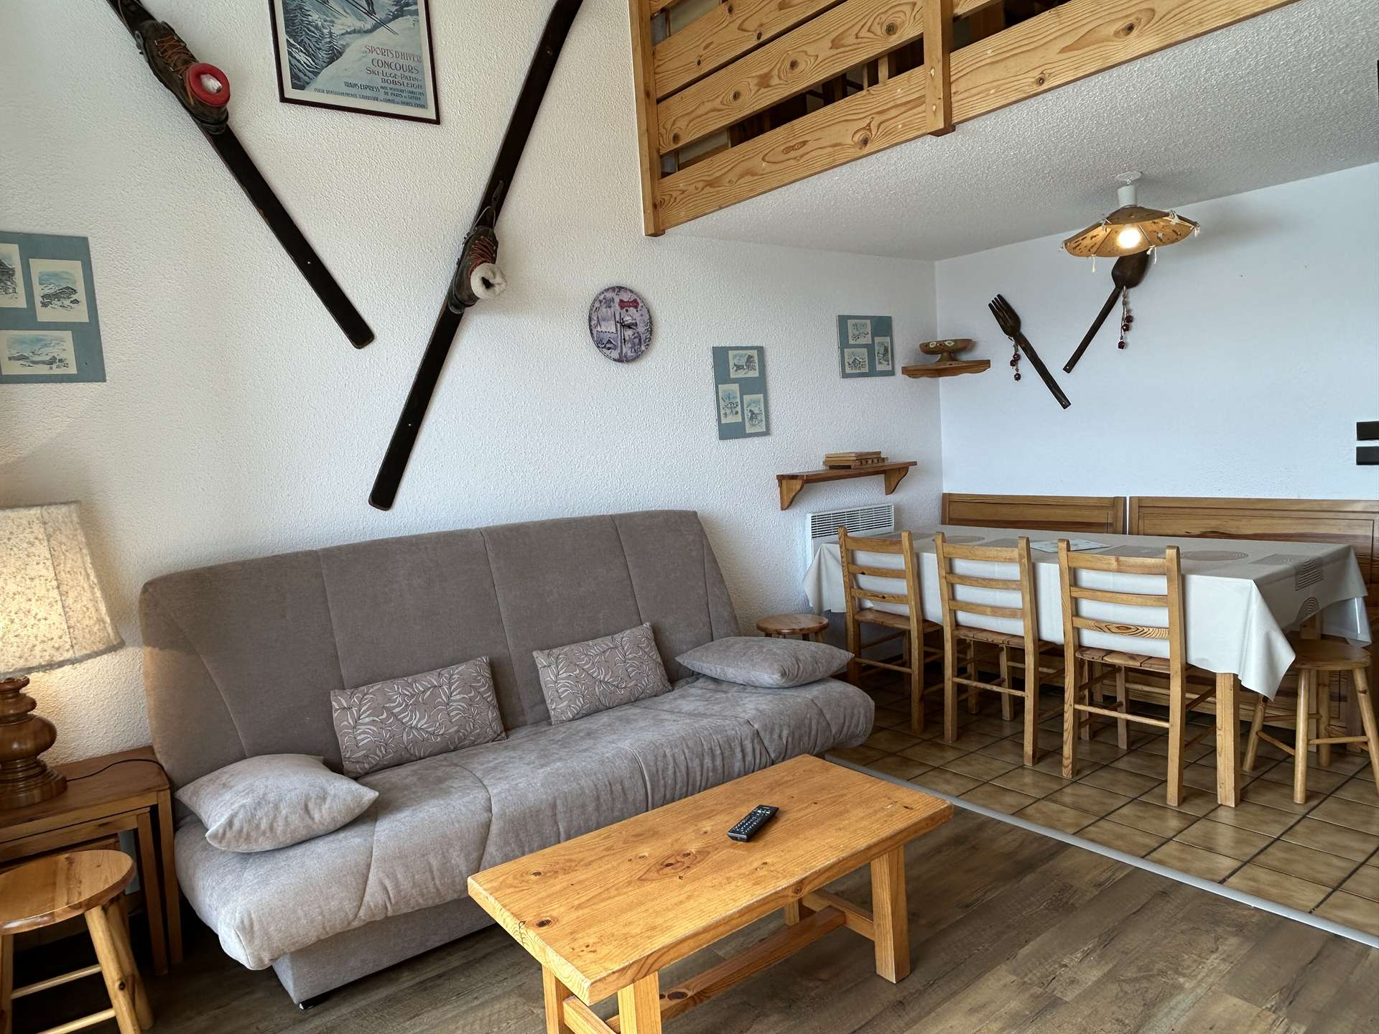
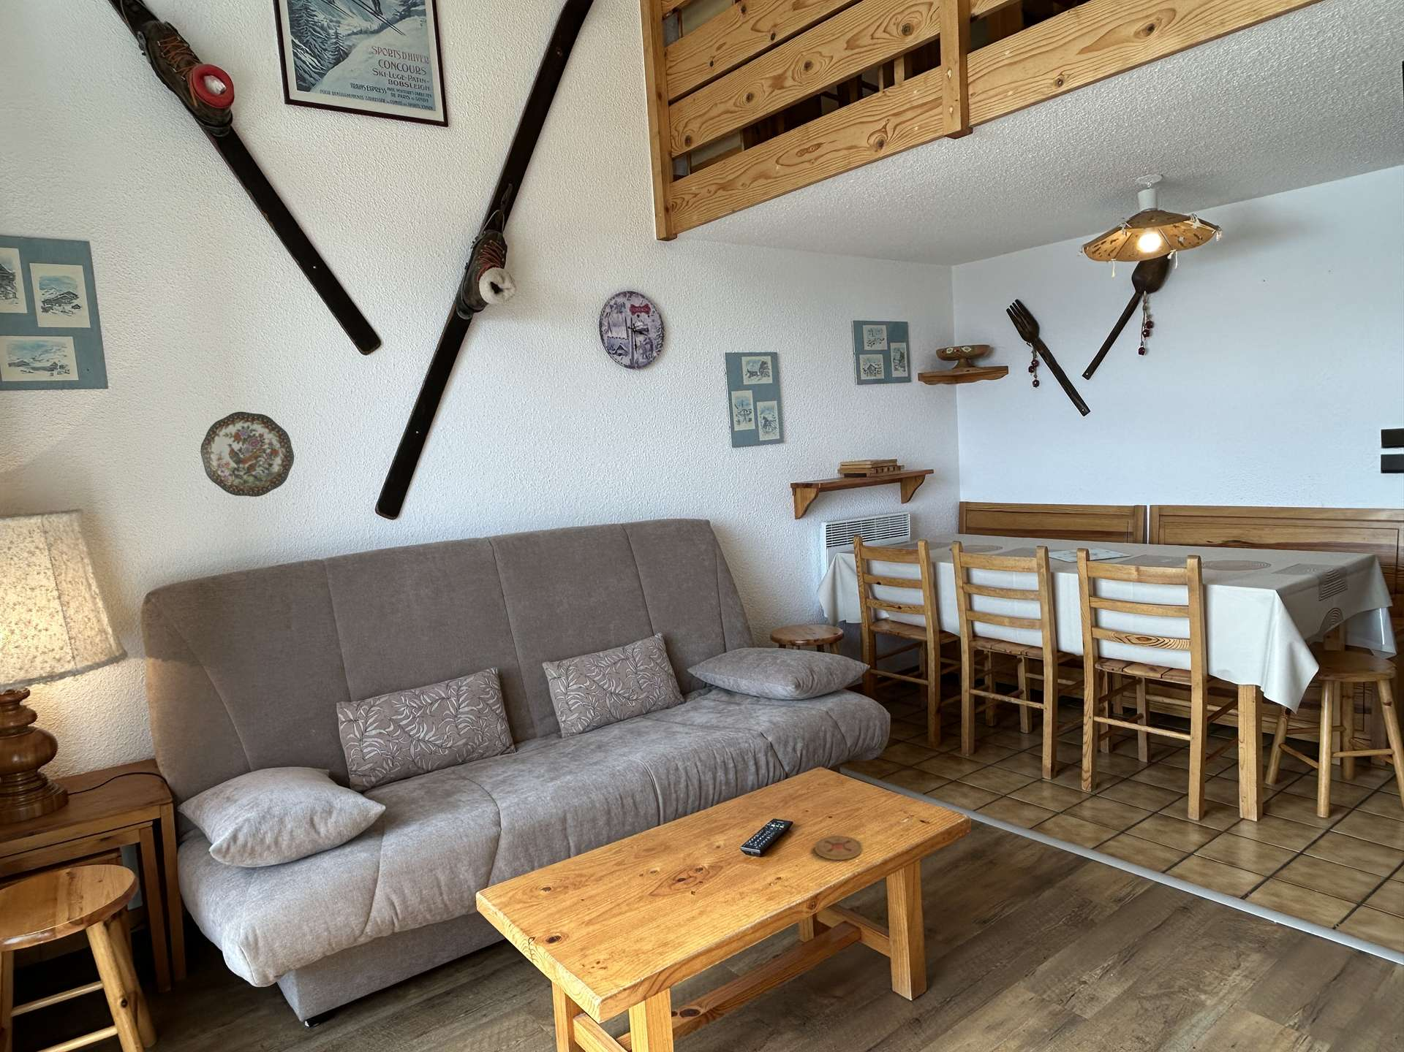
+ coaster (838, 848)
+ decorative plate (248, 454)
